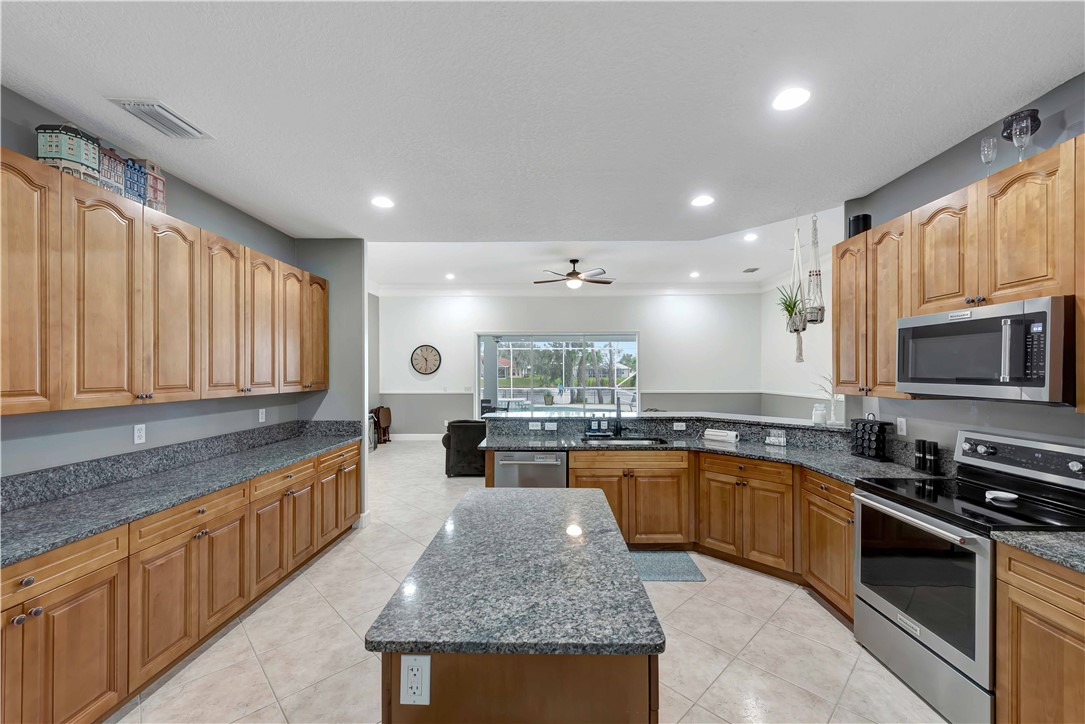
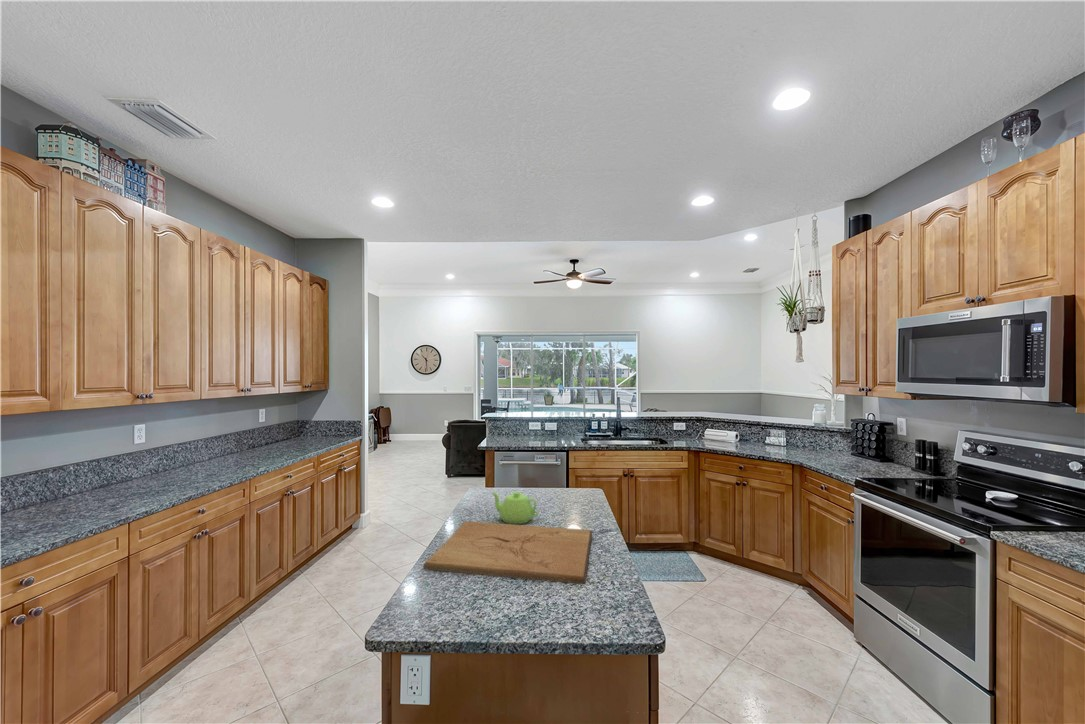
+ teapot (514, 505)
+ cutting board (515, 547)
